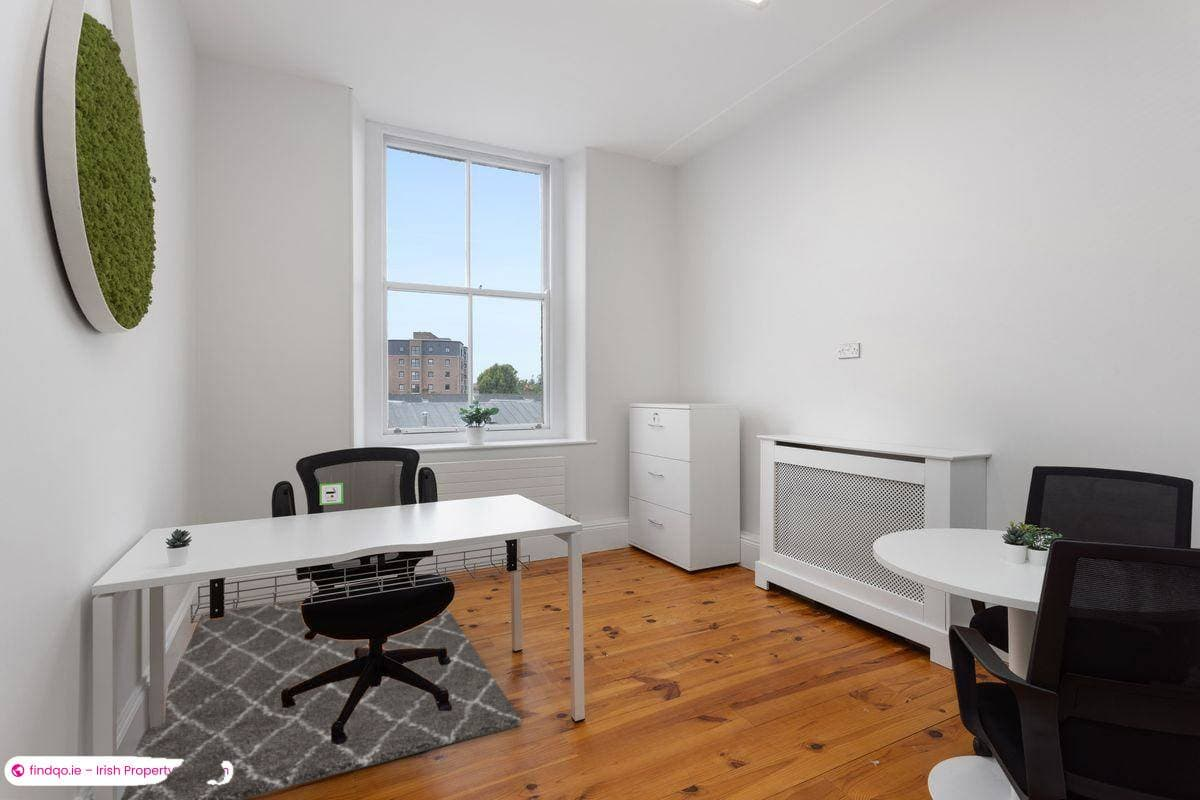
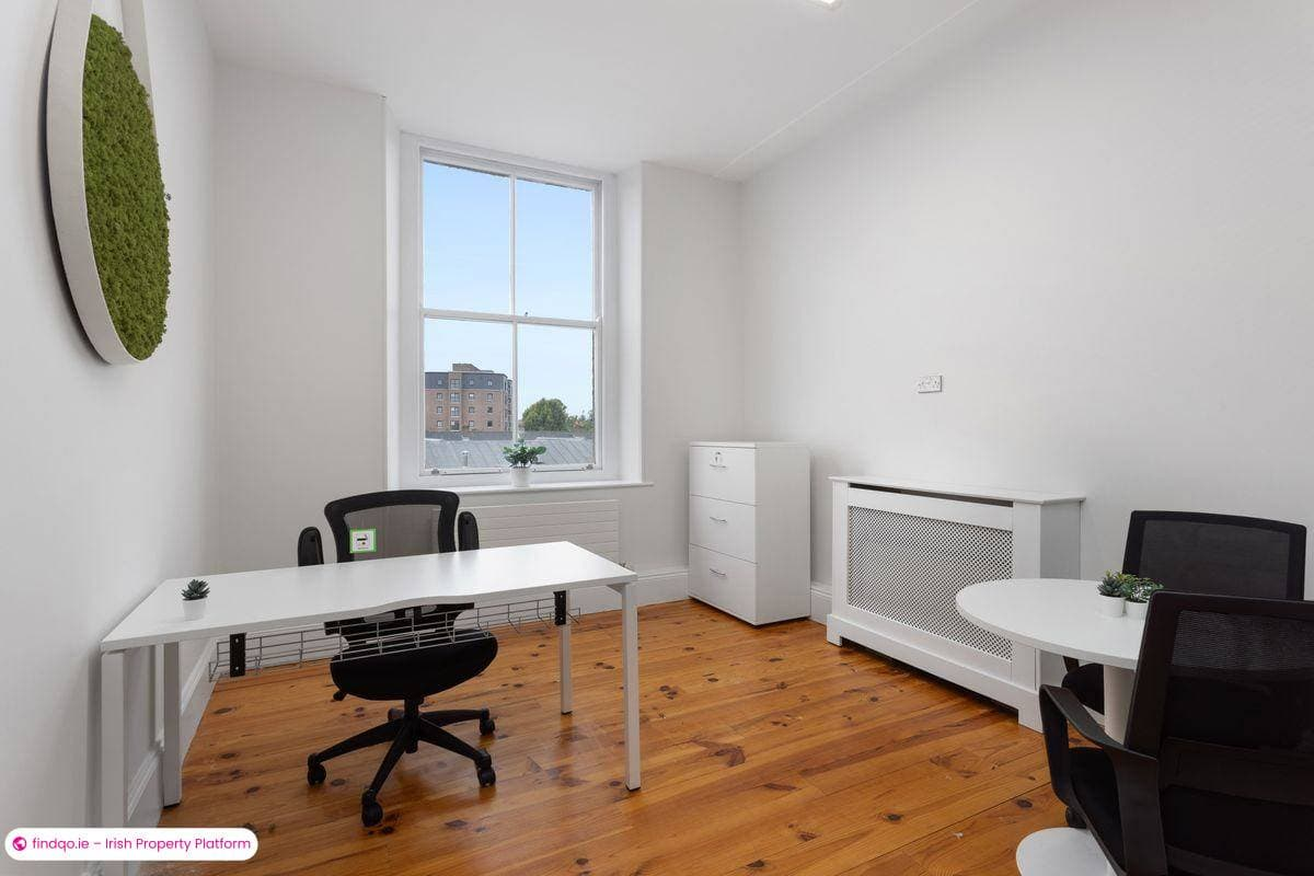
- rug (330, 658)
